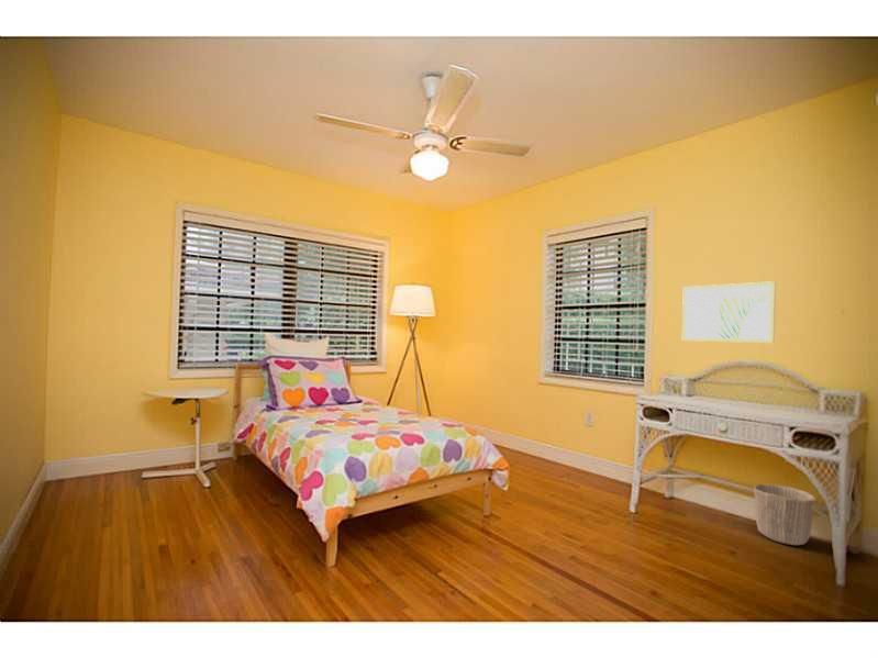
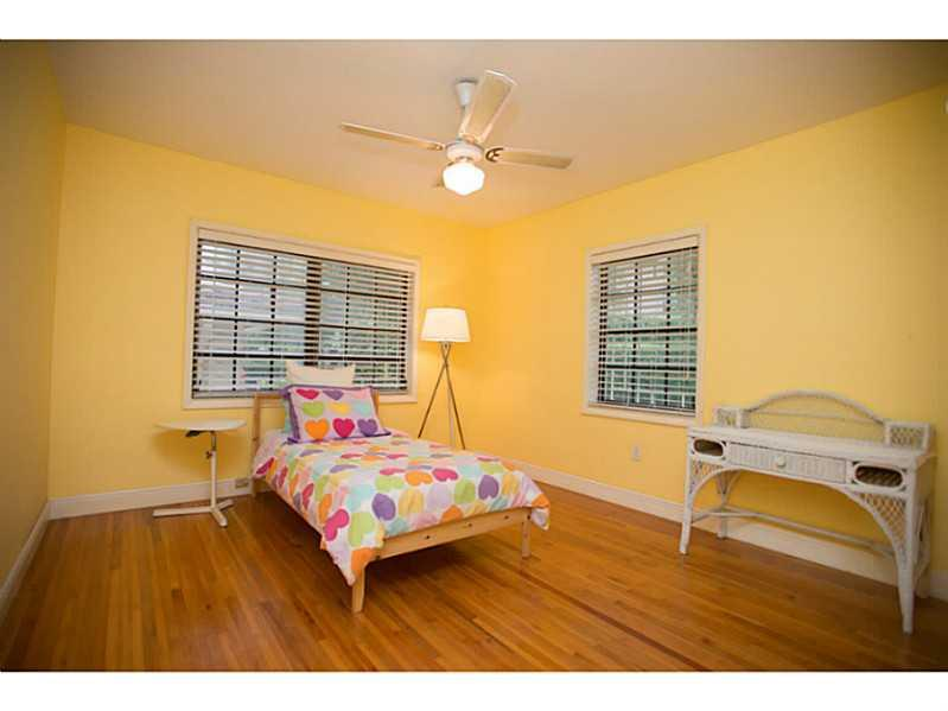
- wall art (725, 313)
- waste basket (782, 514)
